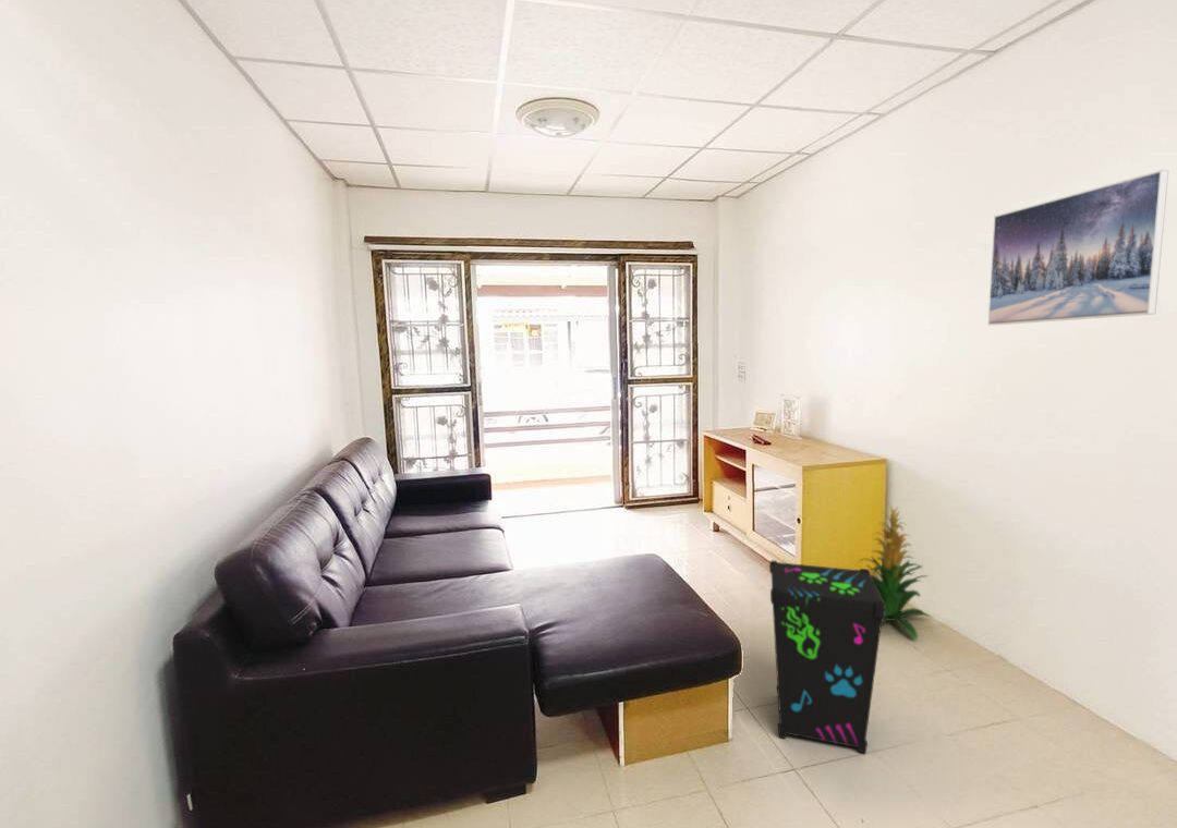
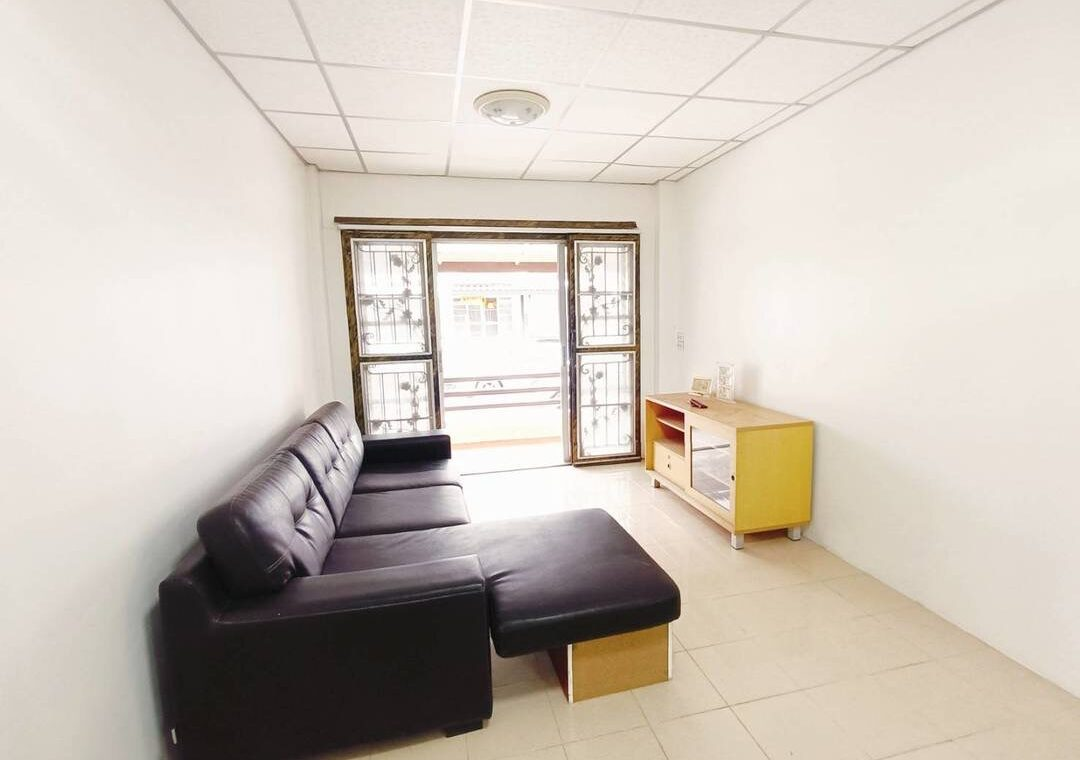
- speaker (820, 650)
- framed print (1065, 258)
- indoor plant (891, 563)
